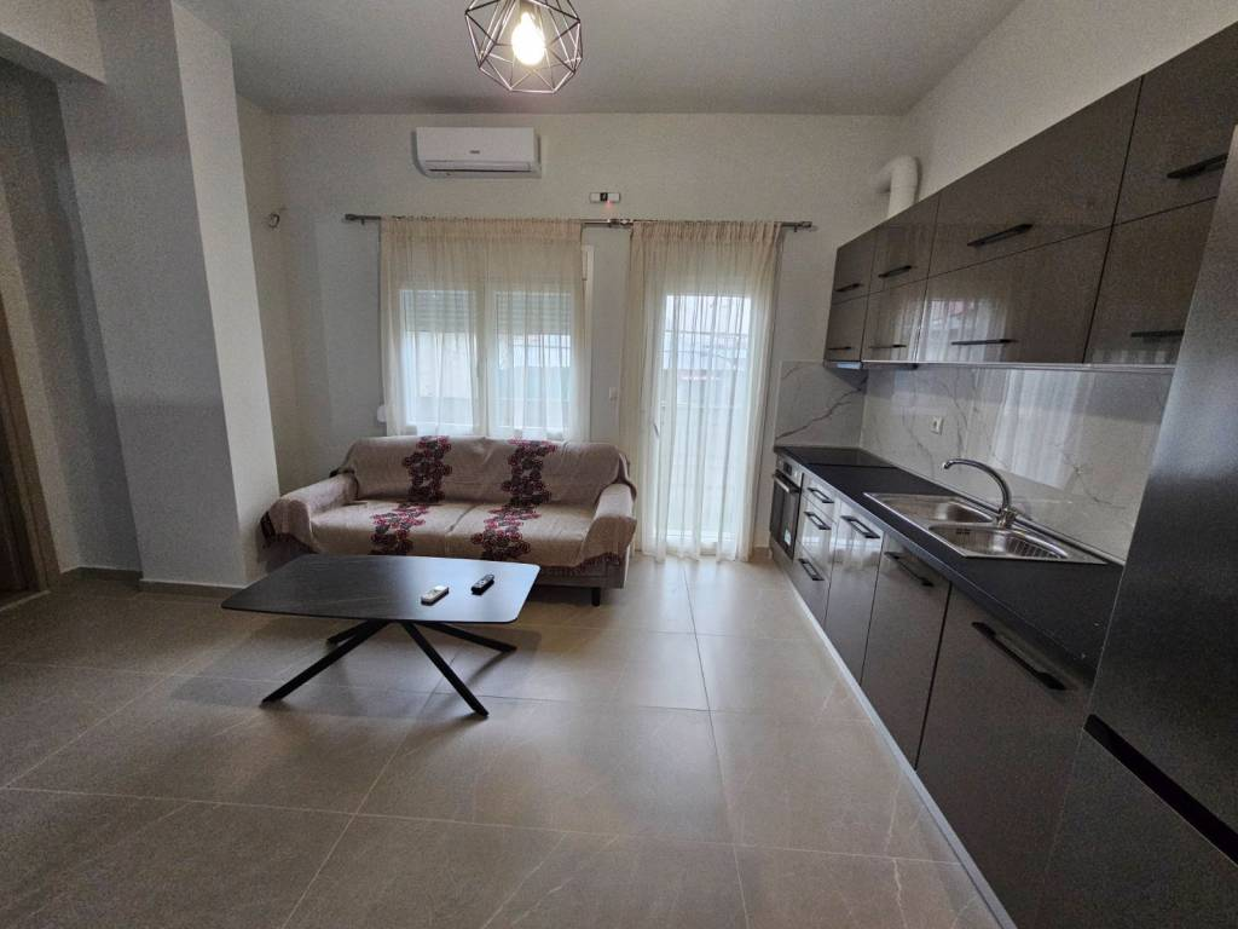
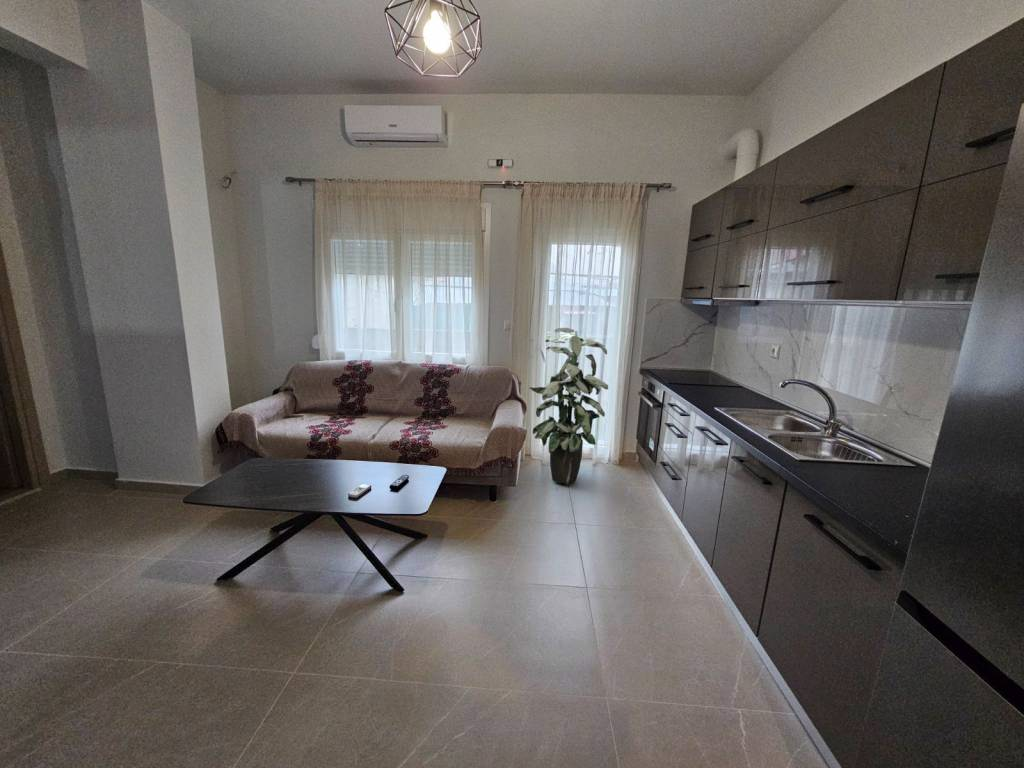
+ indoor plant (566, 405)
